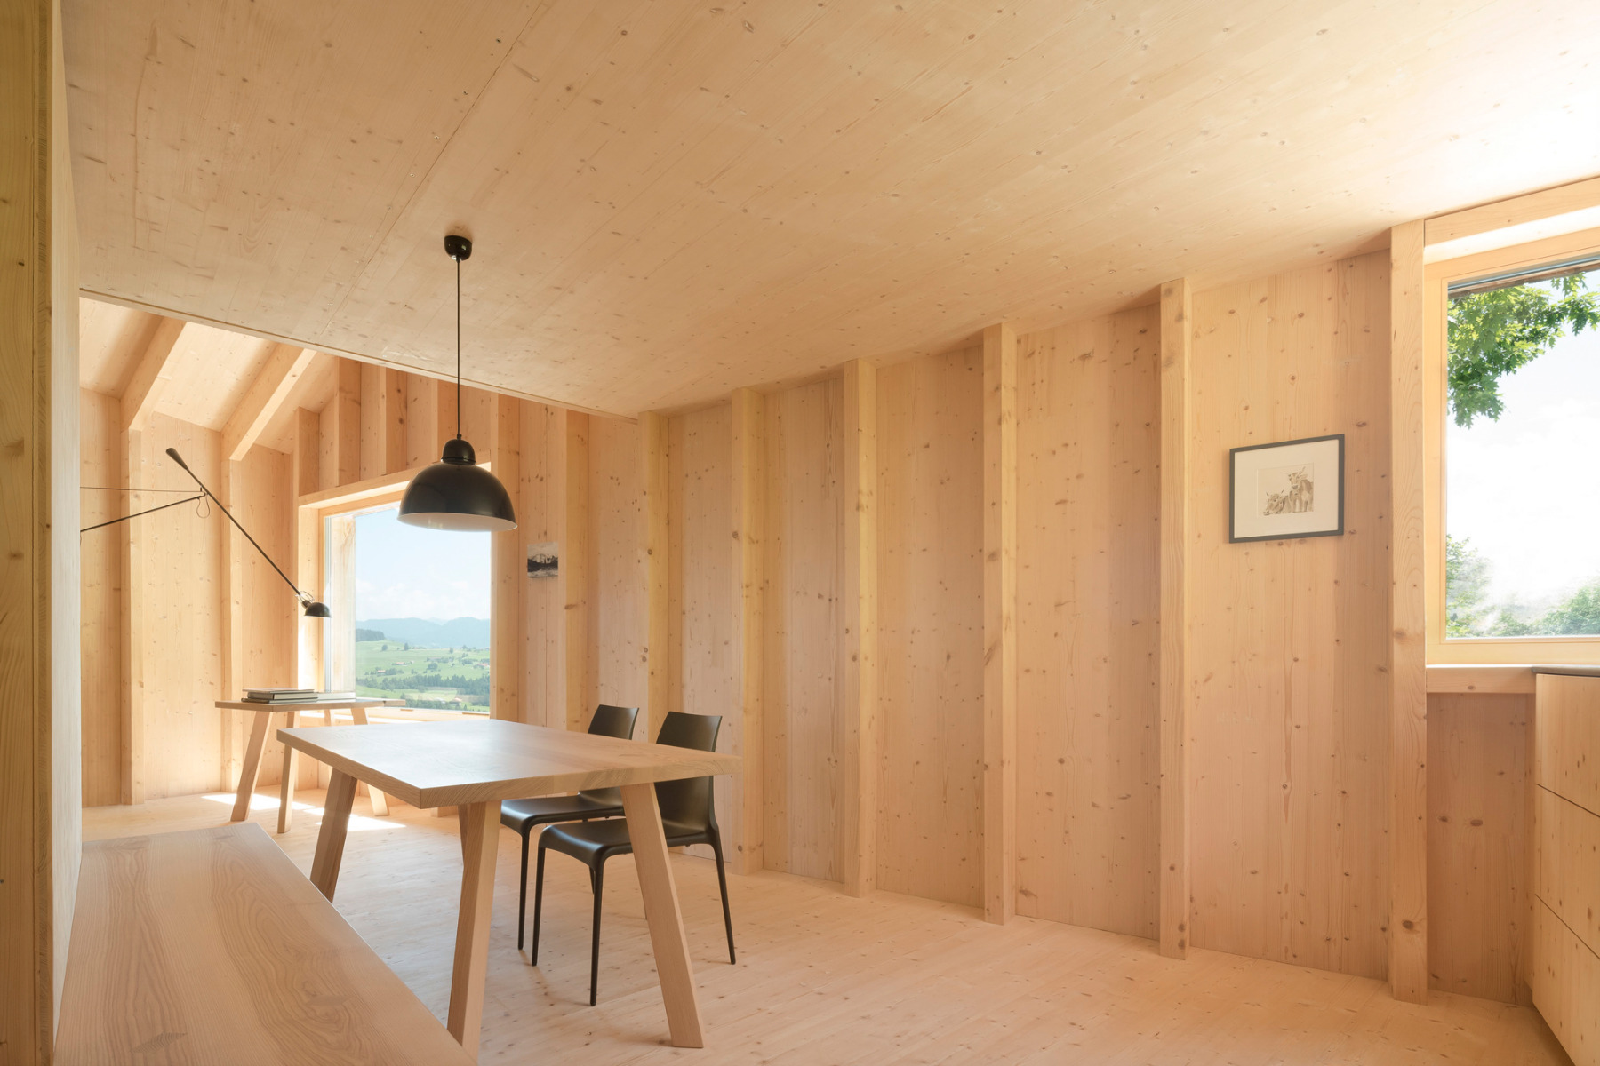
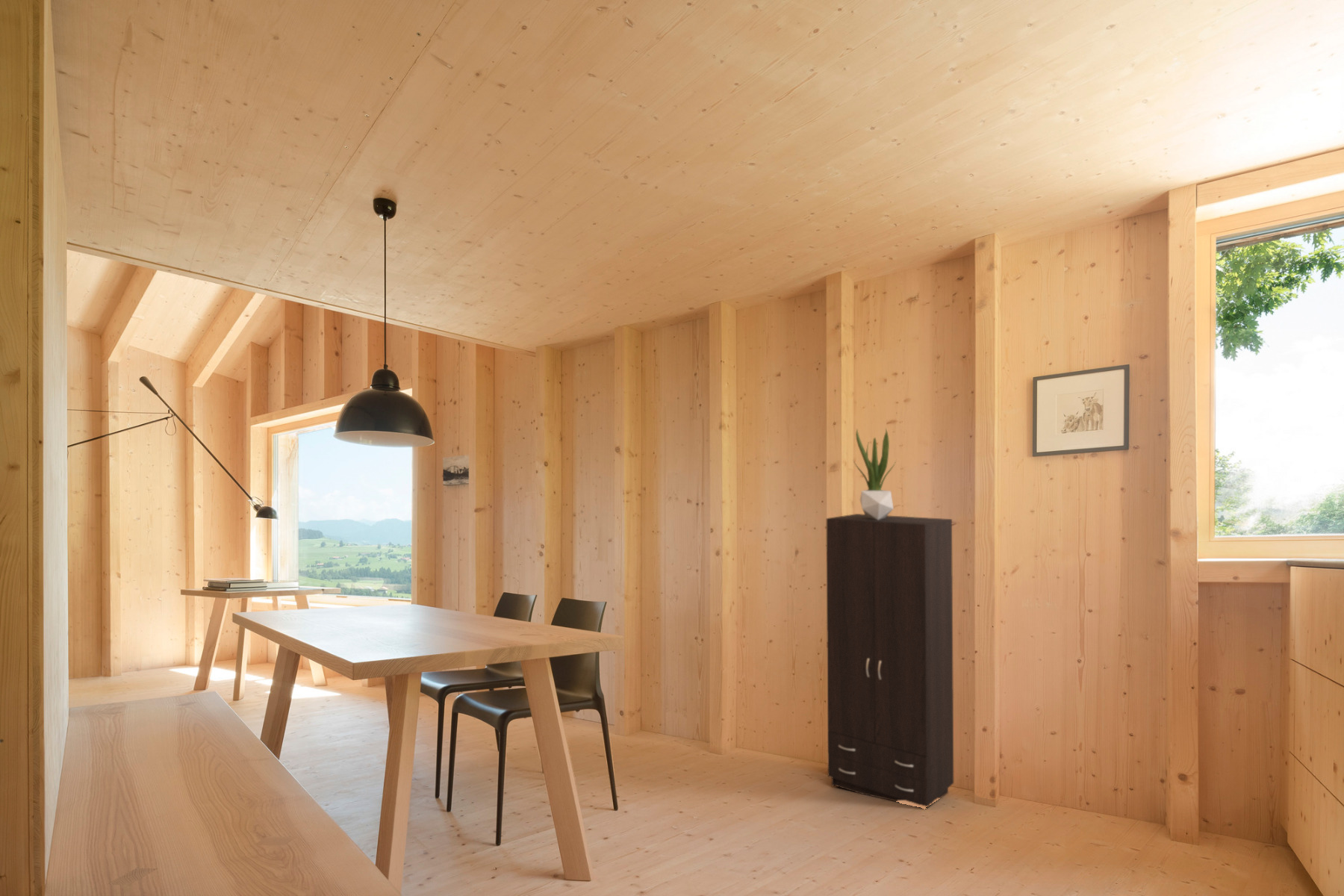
+ cabinet (888, 654)
+ potted plant (877, 473)
